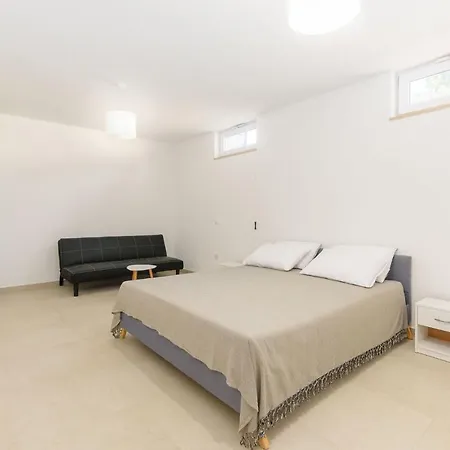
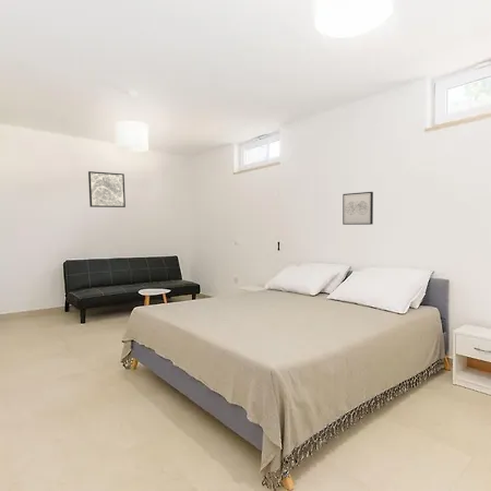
+ wall art (107, 190)
+ wall art (357, 208)
